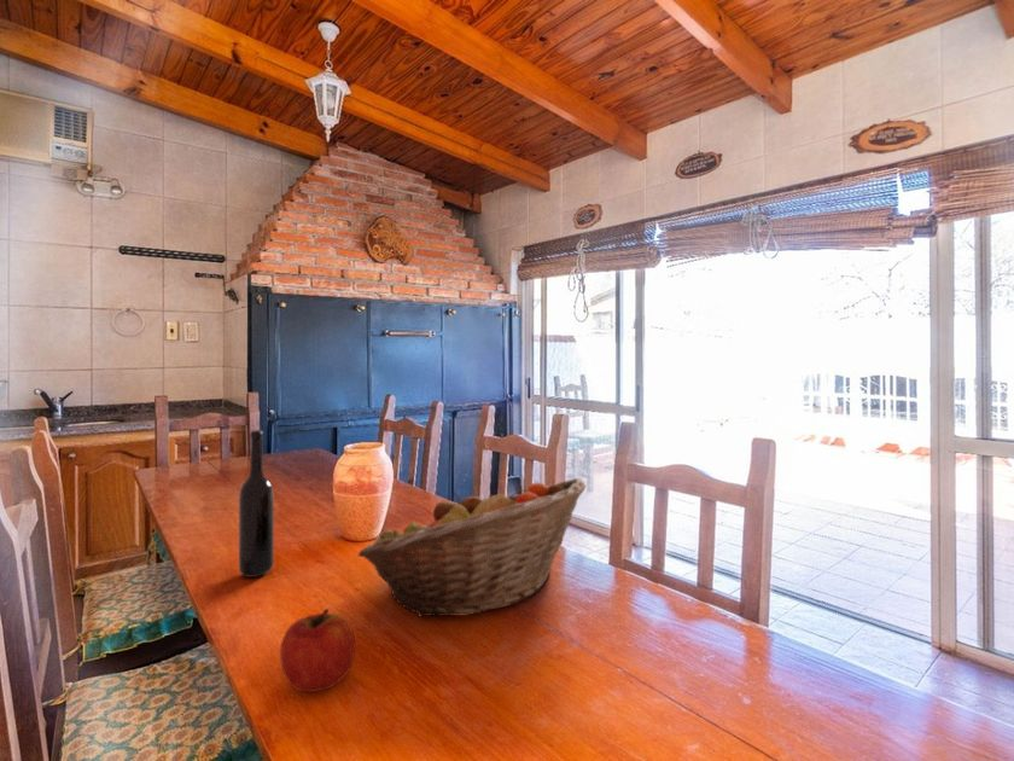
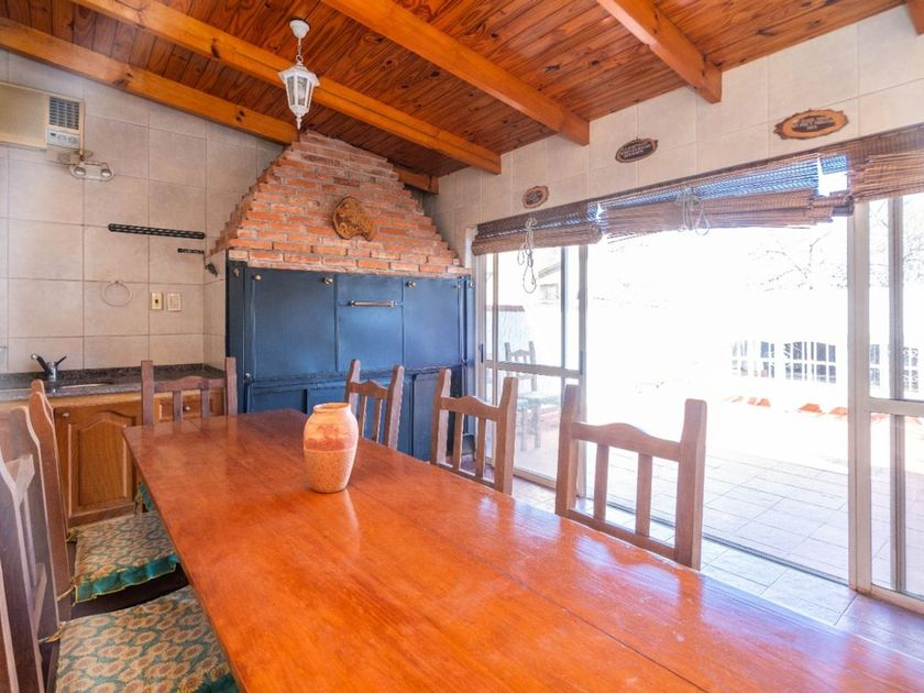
- bottle (256, 501)
- fruit basket (482, 533)
- apple (317, 646)
